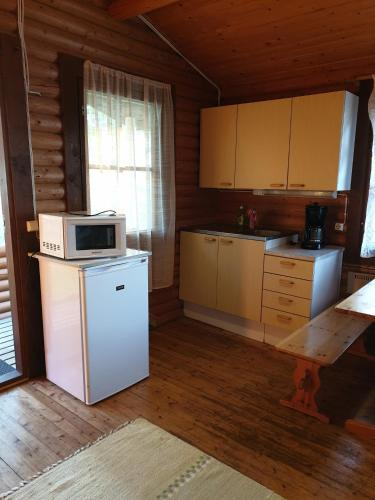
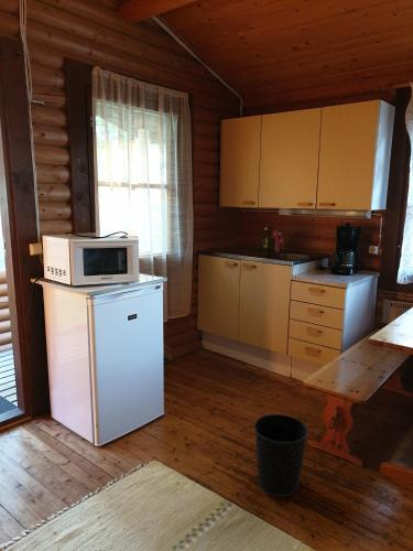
+ wastebasket (279, 455)
